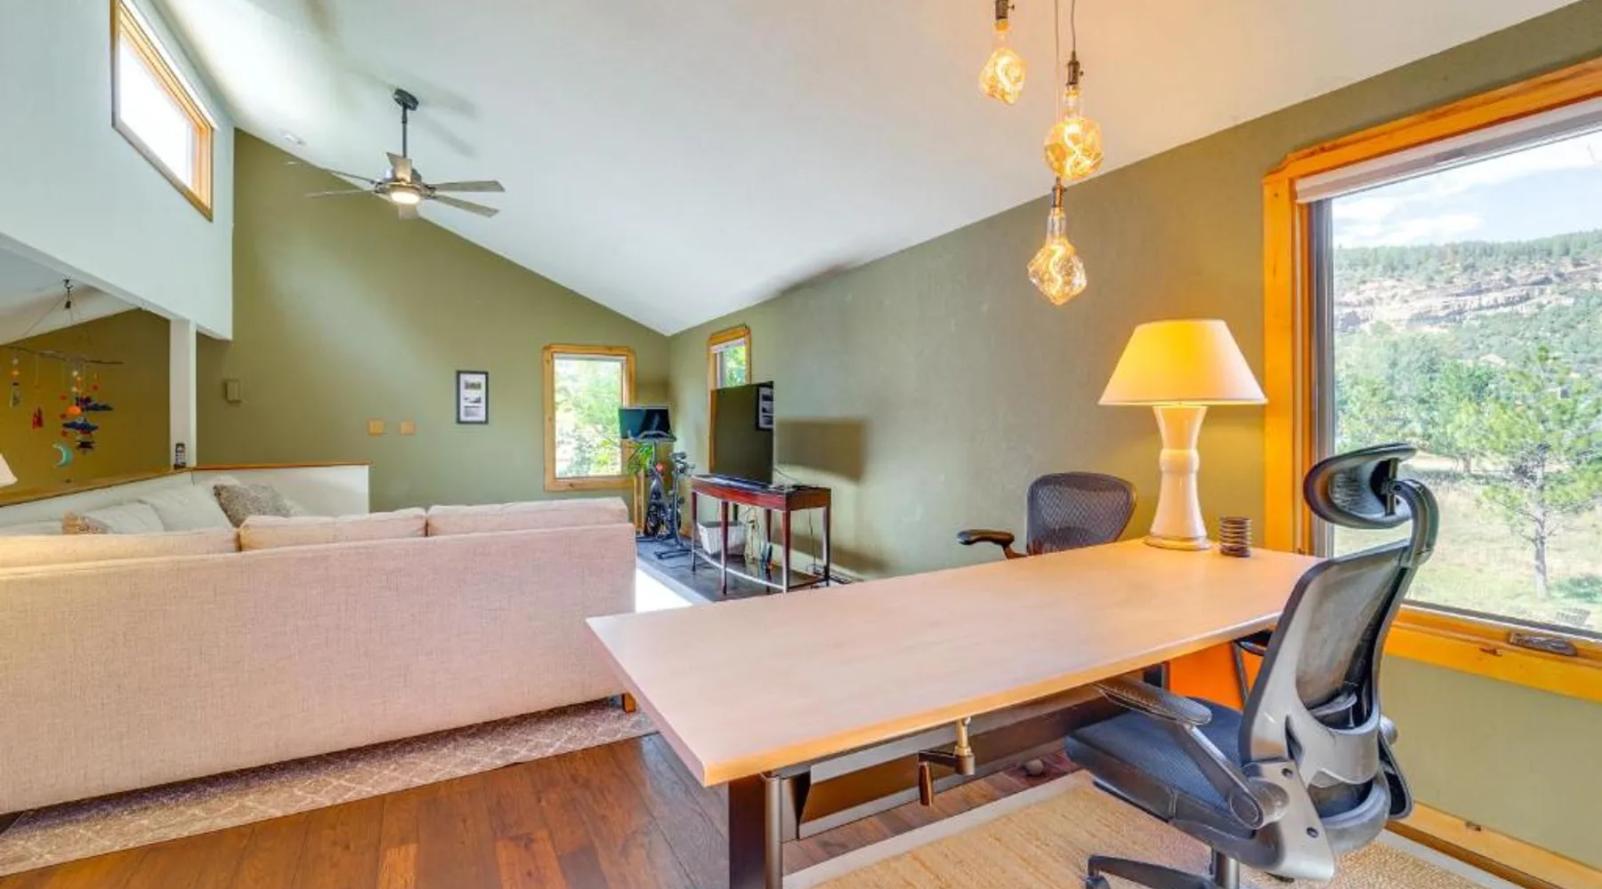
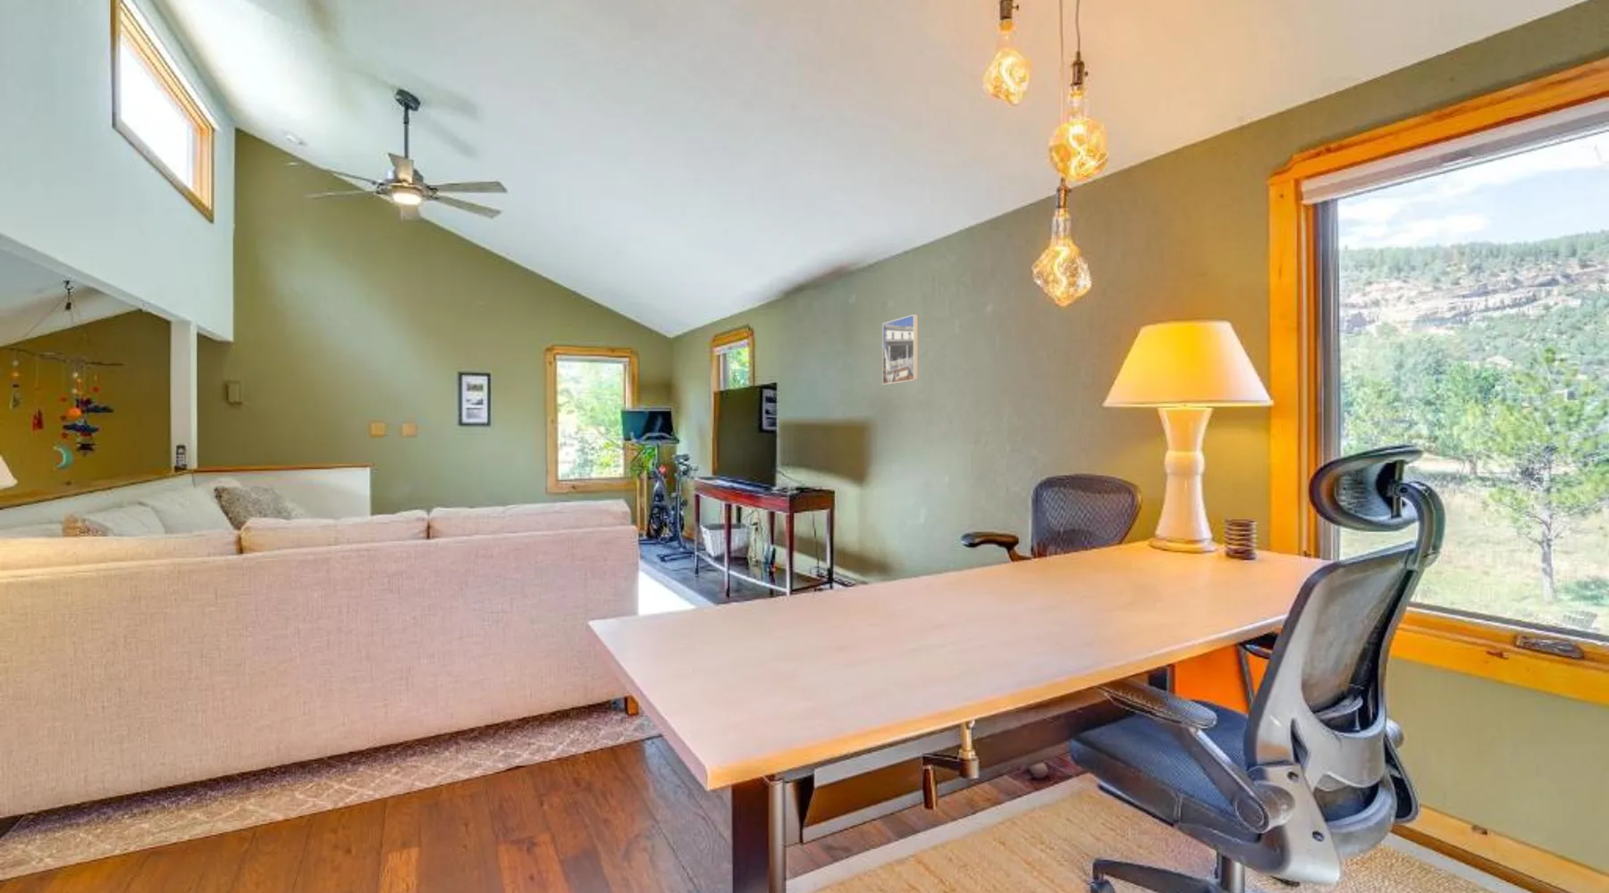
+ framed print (899, 351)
